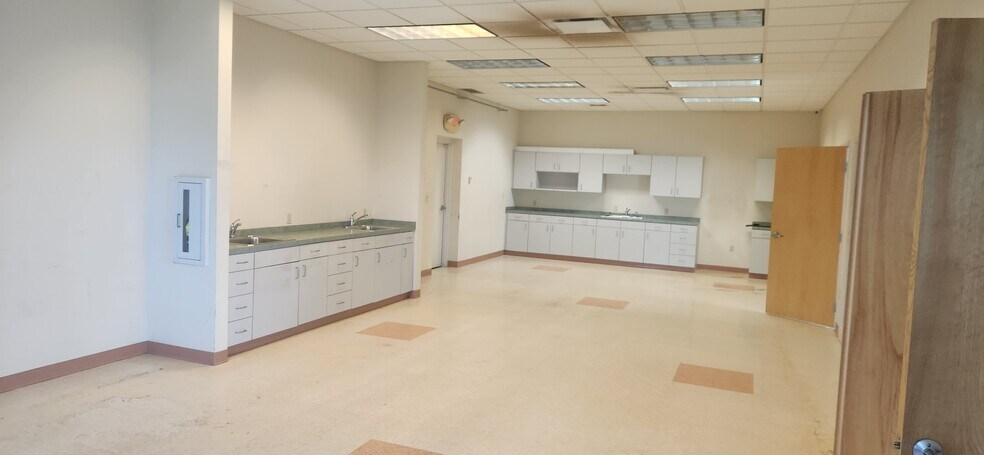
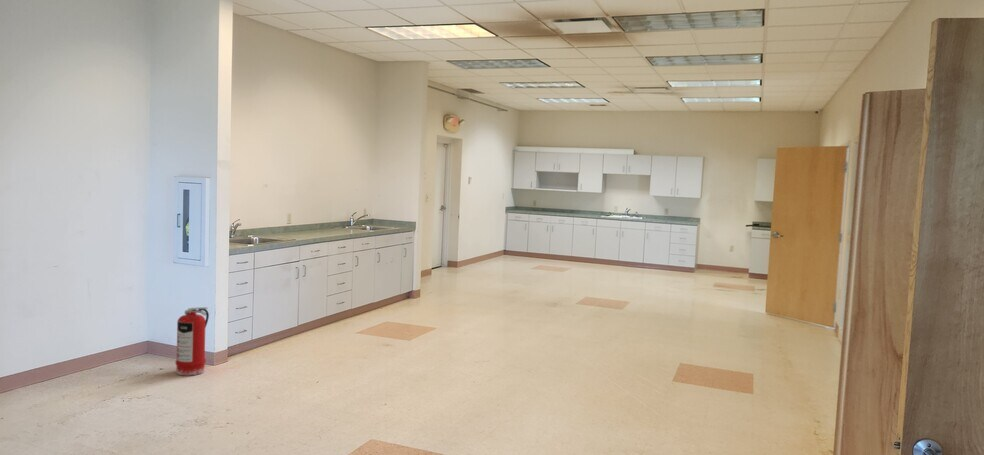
+ fire extinguisher (196, 338)
